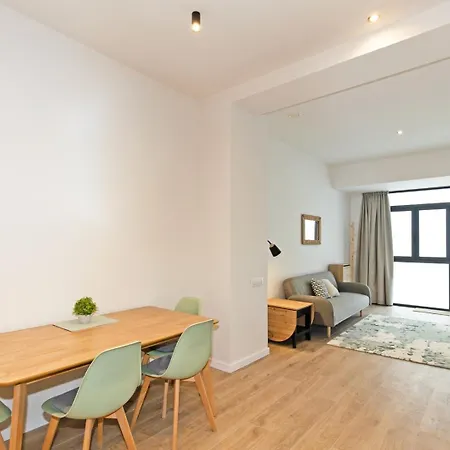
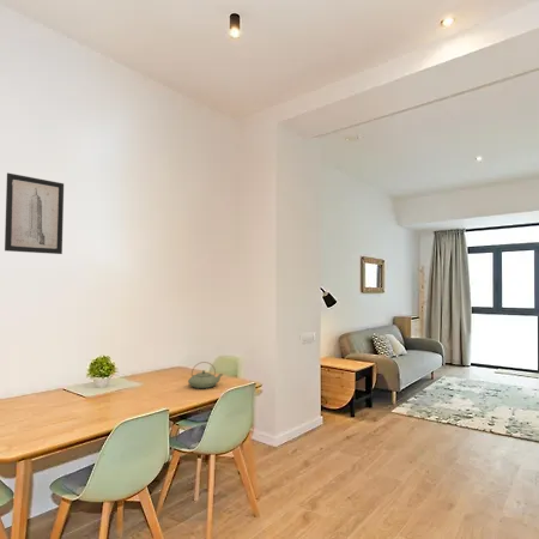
+ wall art (35, 214)
+ teapot (205, 374)
